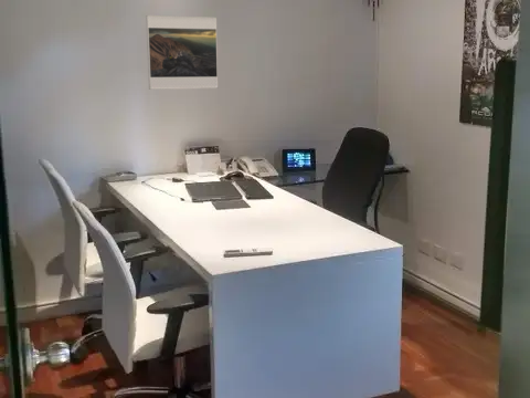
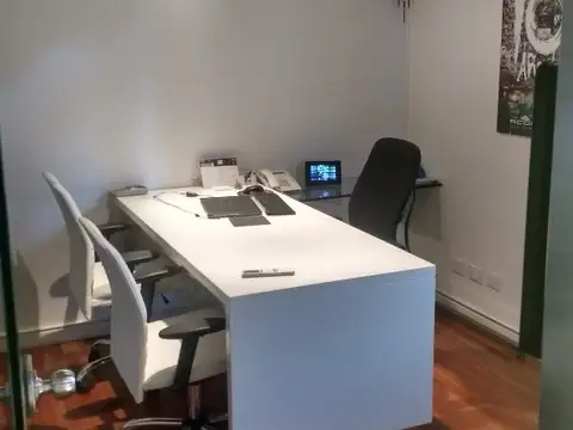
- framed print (182, 53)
